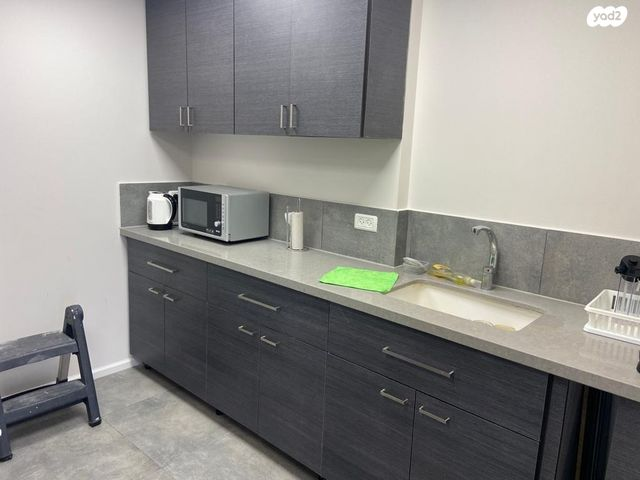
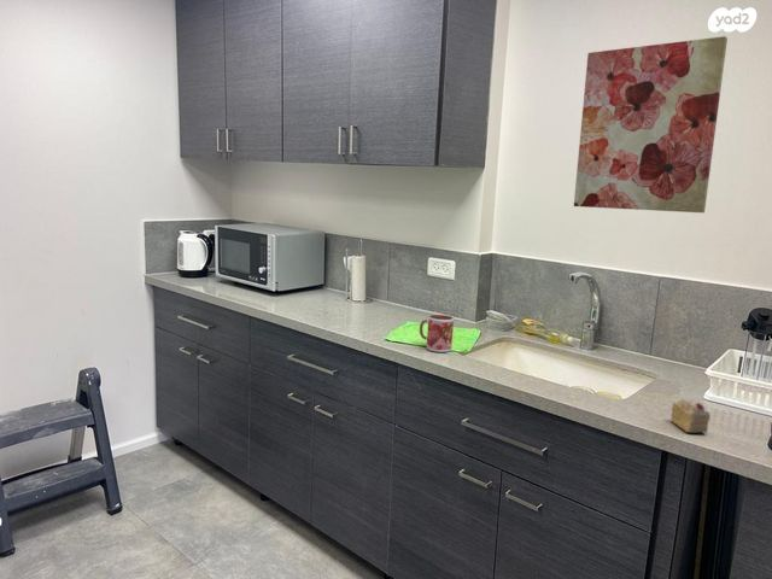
+ mug (435, 332)
+ wall art (643, 129)
+ cake slice (690, 413)
